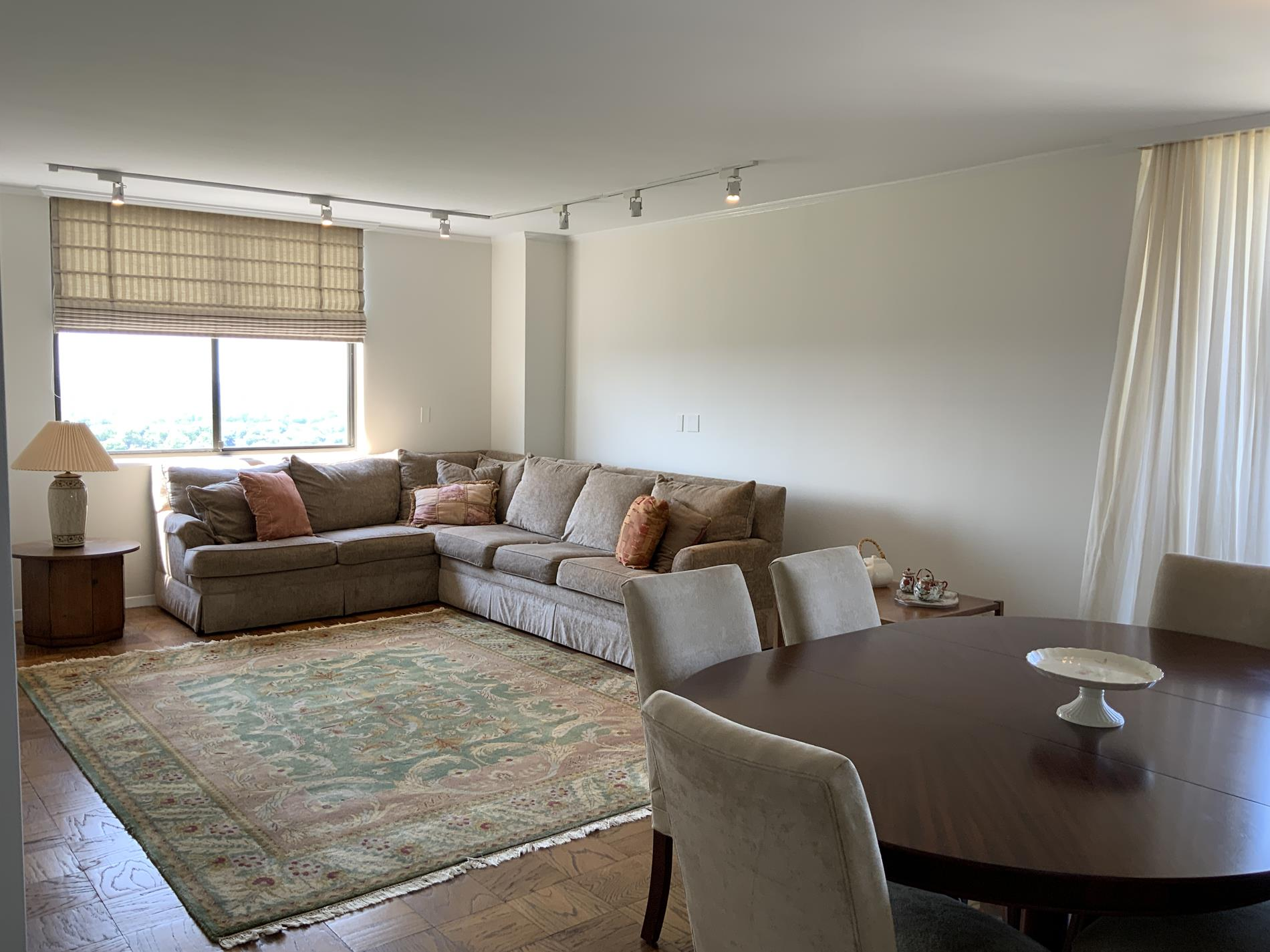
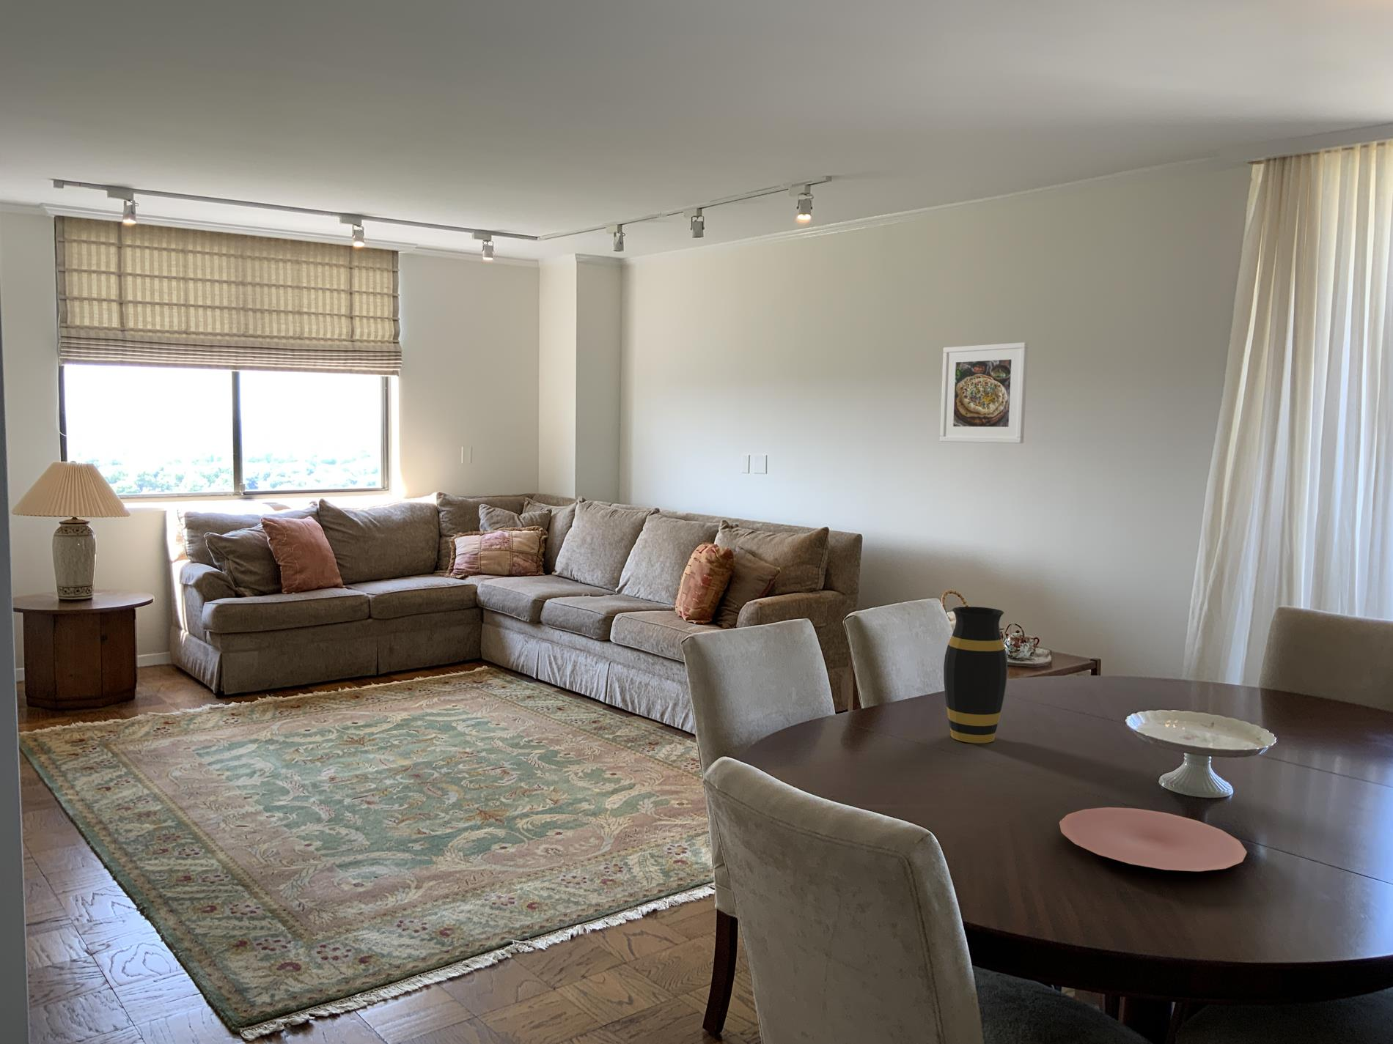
+ vase (975, 674)
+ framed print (982, 394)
+ plate (1149, 843)
